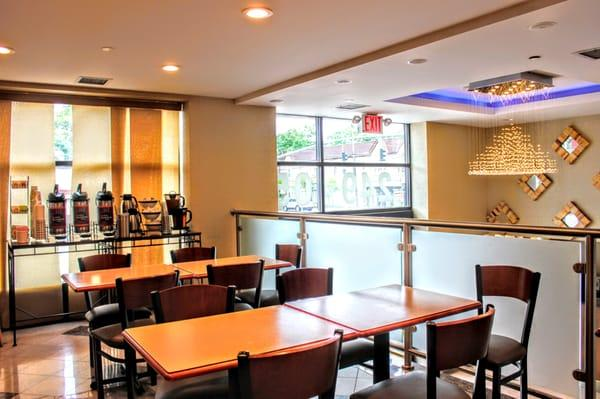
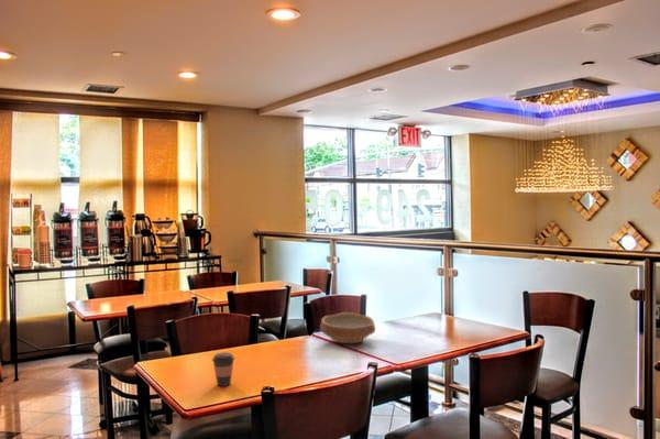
+ bowl (348, 328)
+ coffee cup (223, 369)
